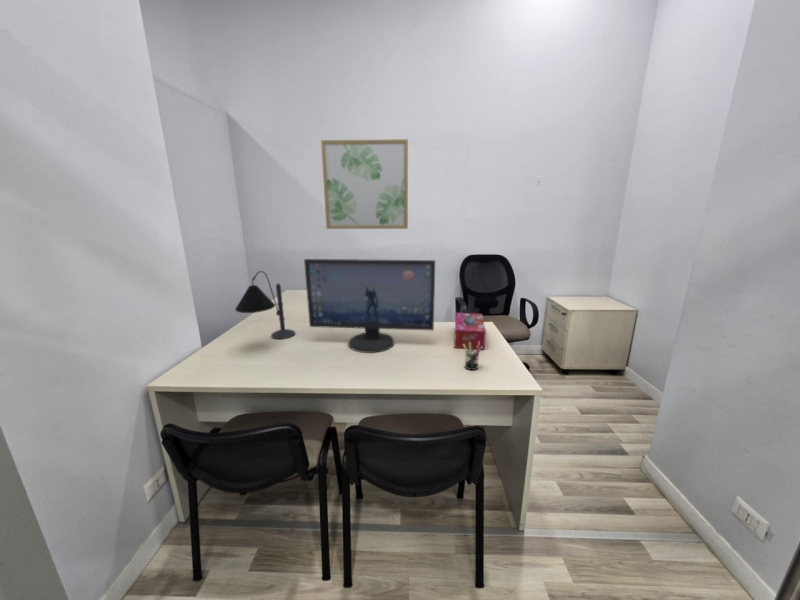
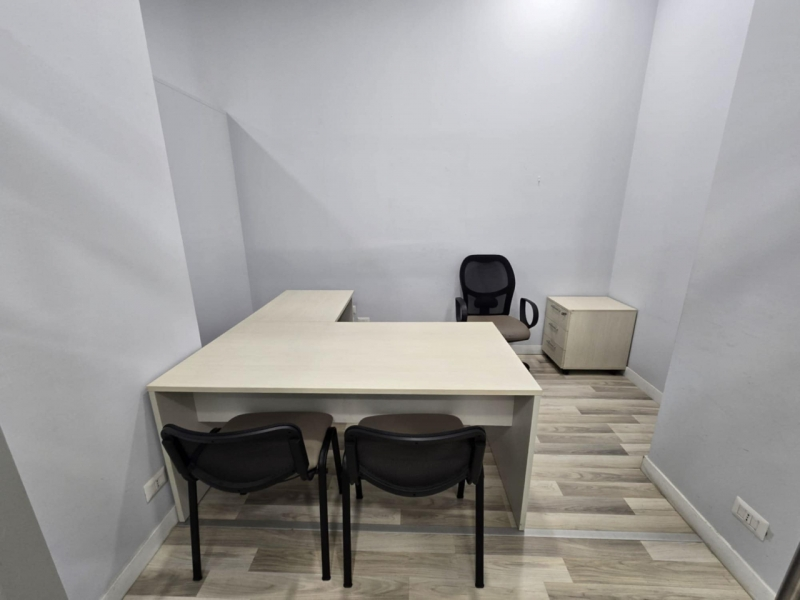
- computer monitor (370, 302)
- desk lamp (267, 307)
- wall art (365, 185)
- tissue box (468, 329)
- pen holder (472, 354)
